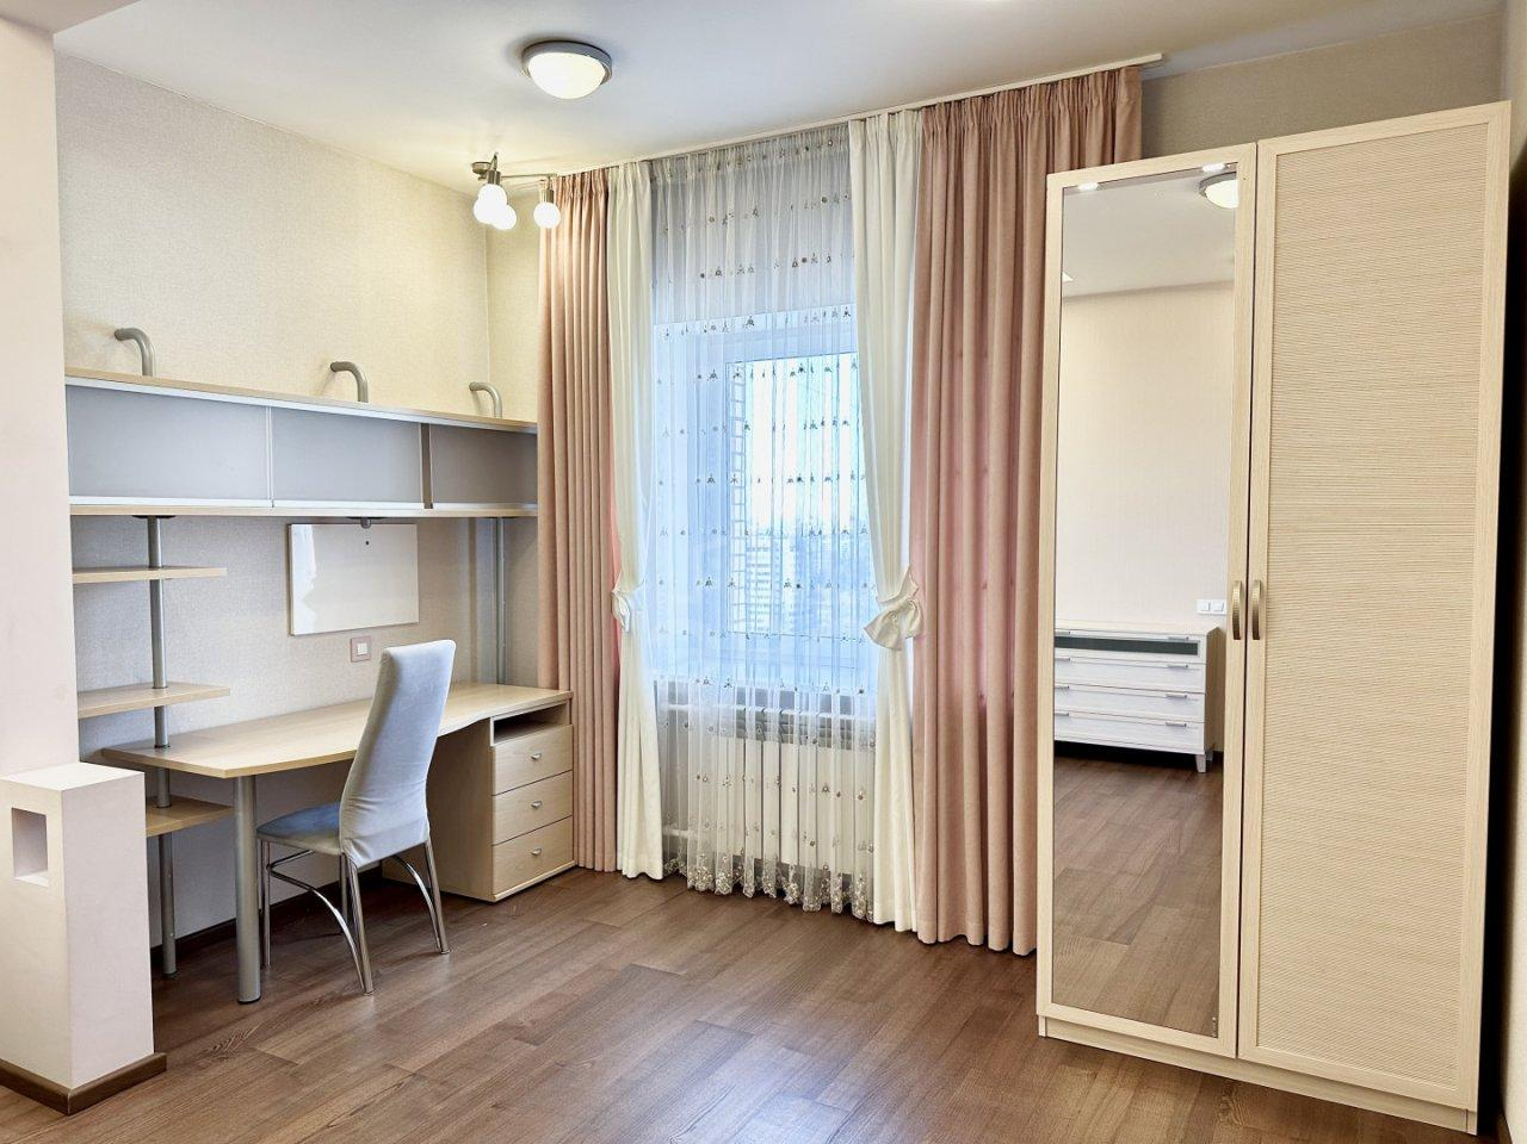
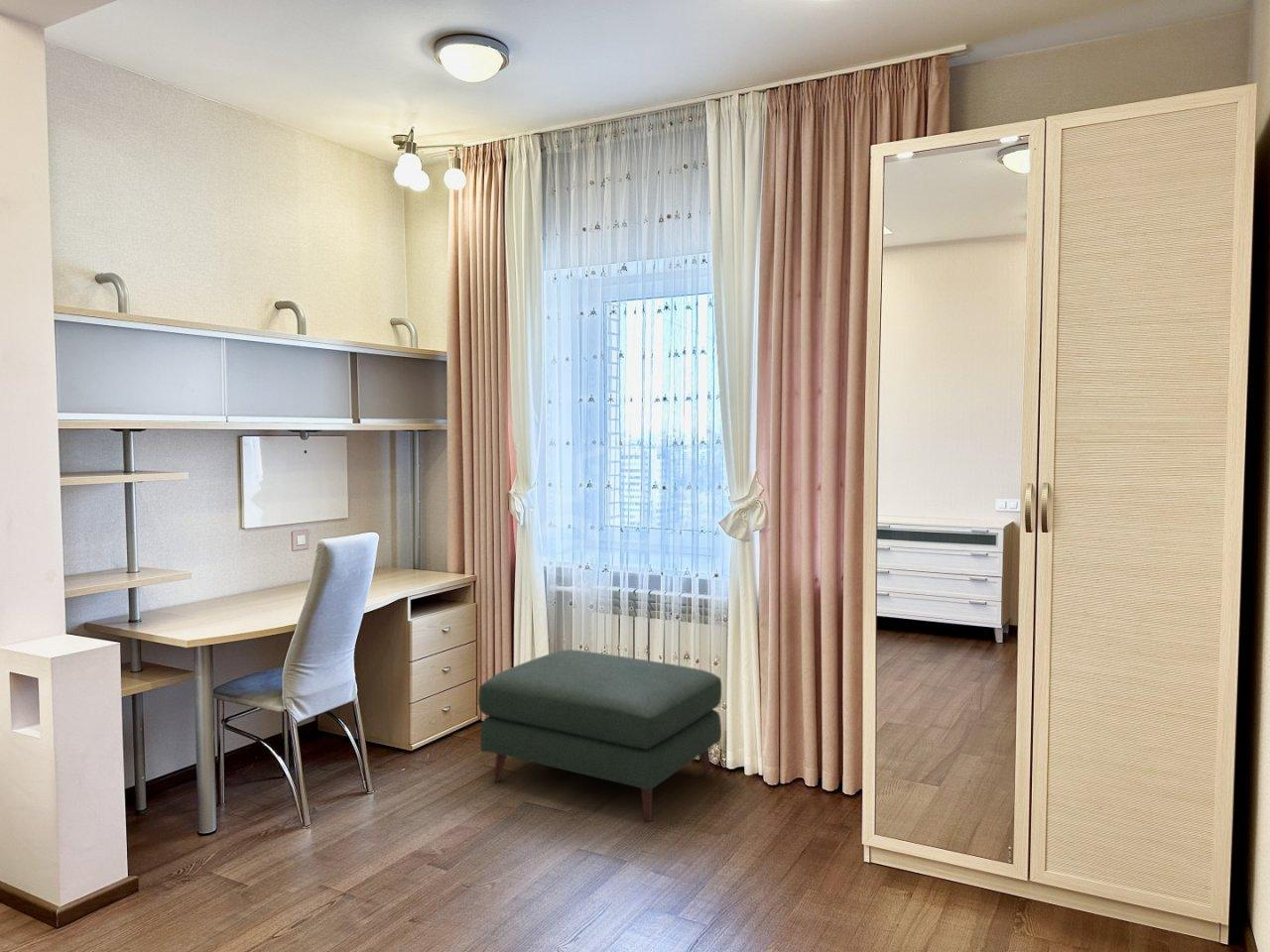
+ ottoman (601, 721)
